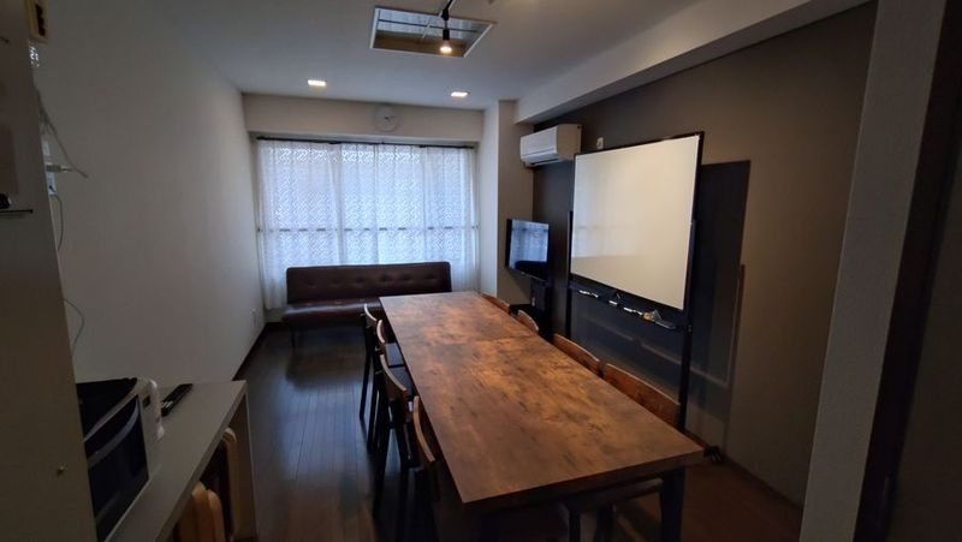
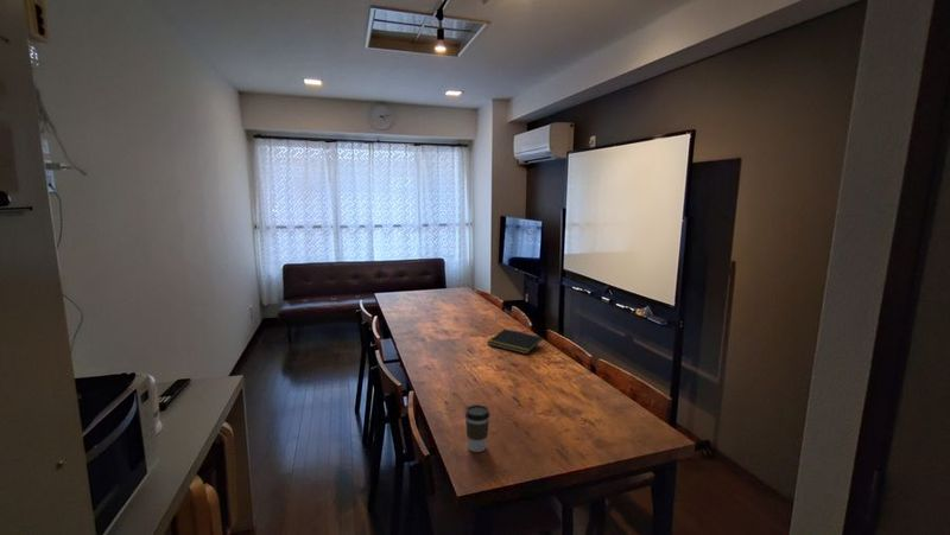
+ notepad (514, 340)
+ coffee cup (476, 428)
